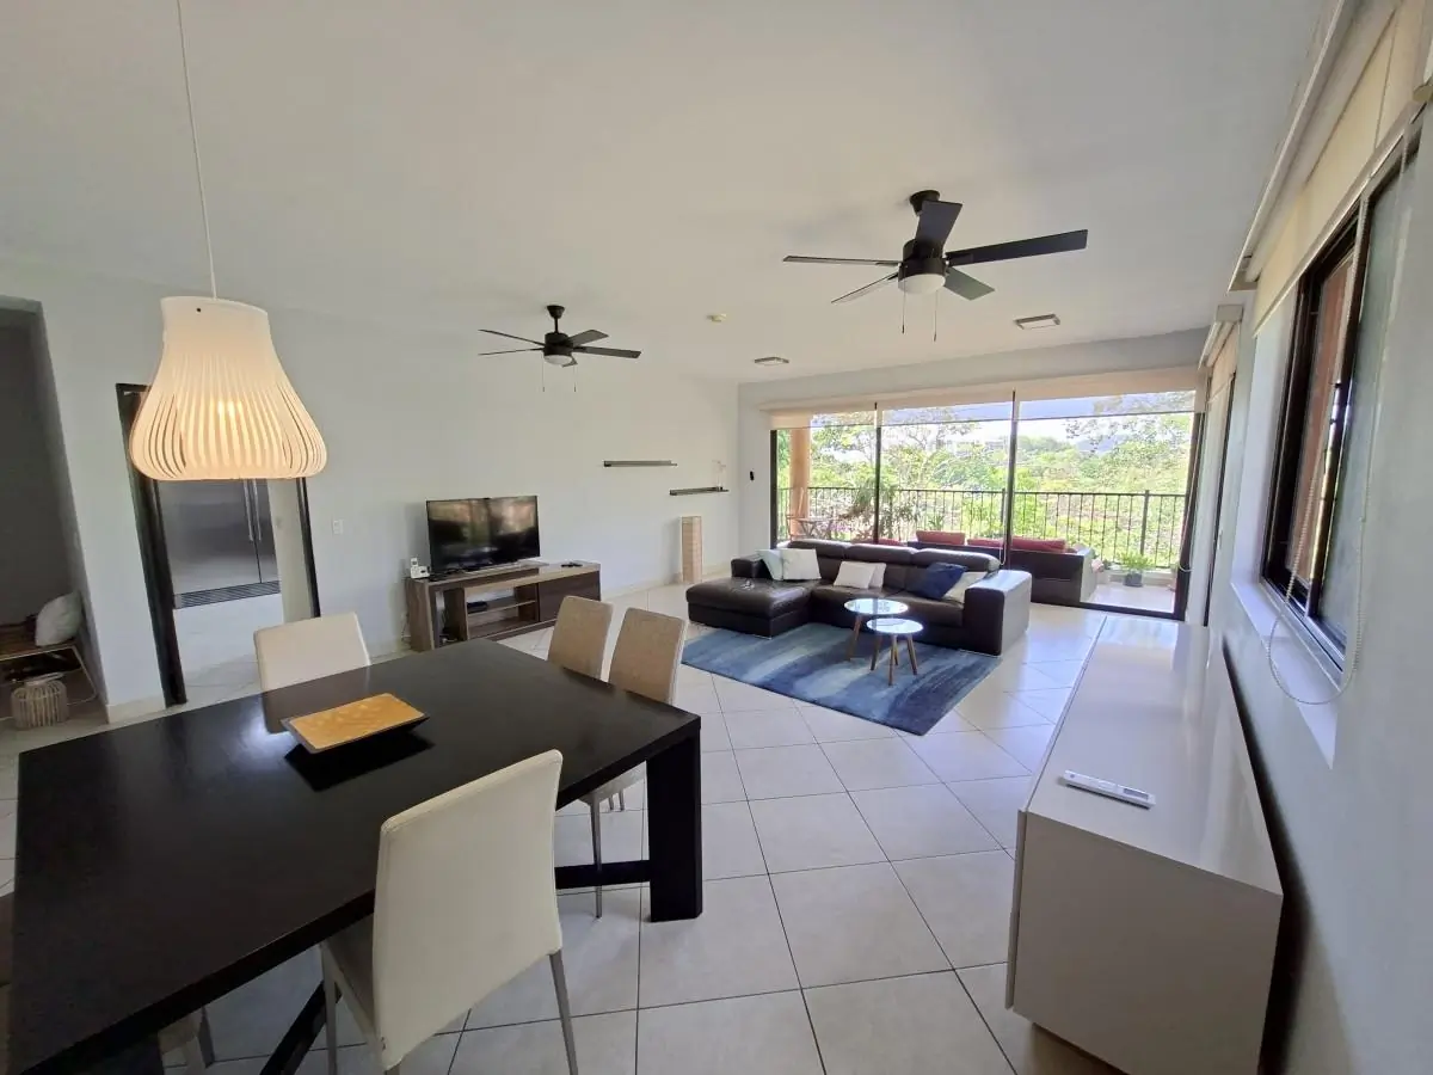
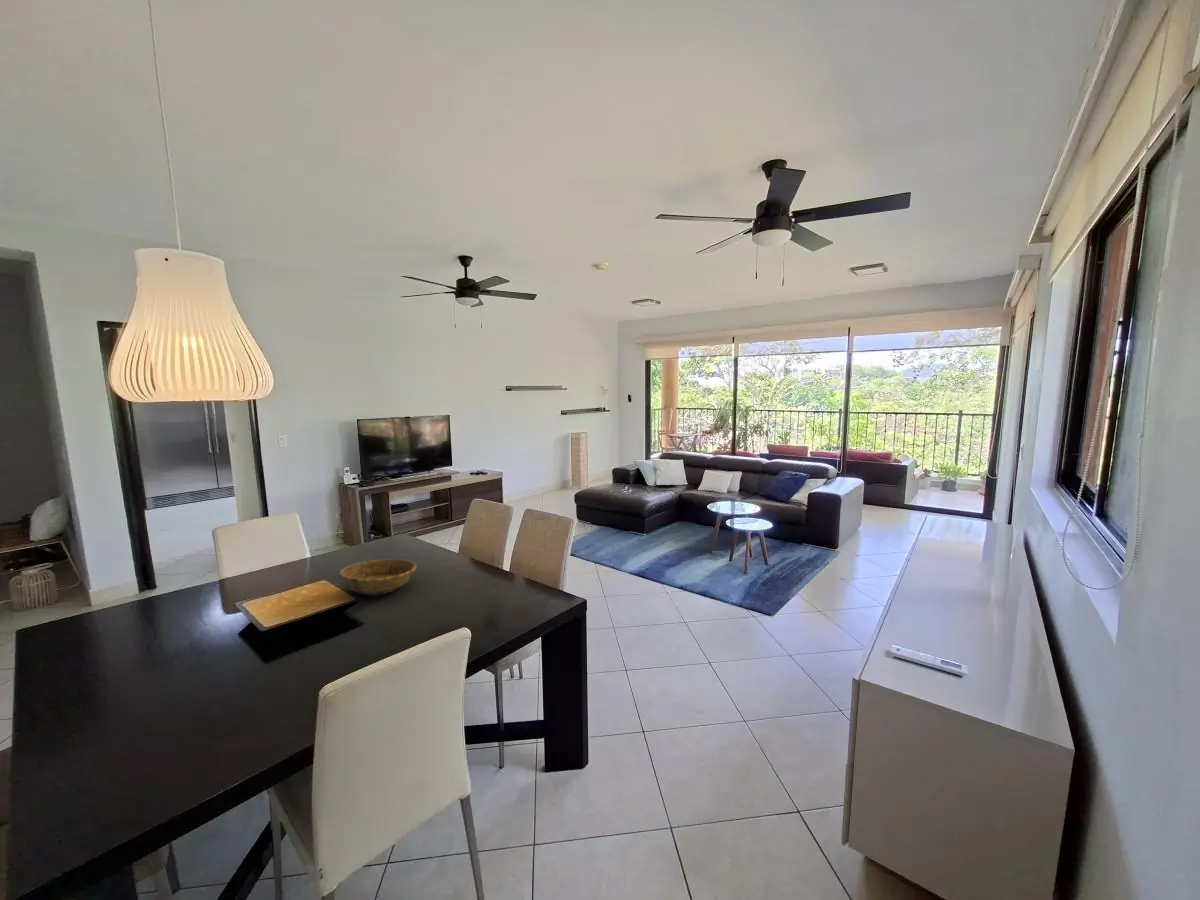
+ decorative bowl (379, 577)
